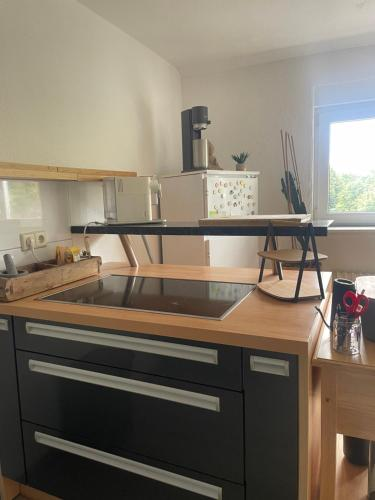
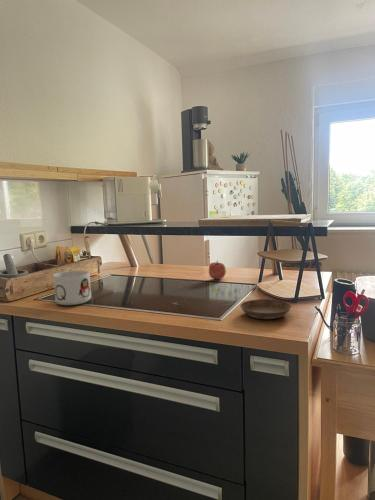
+ mug (74, 286)
+ saucer (265, 309)
+ apple (217, 269)
